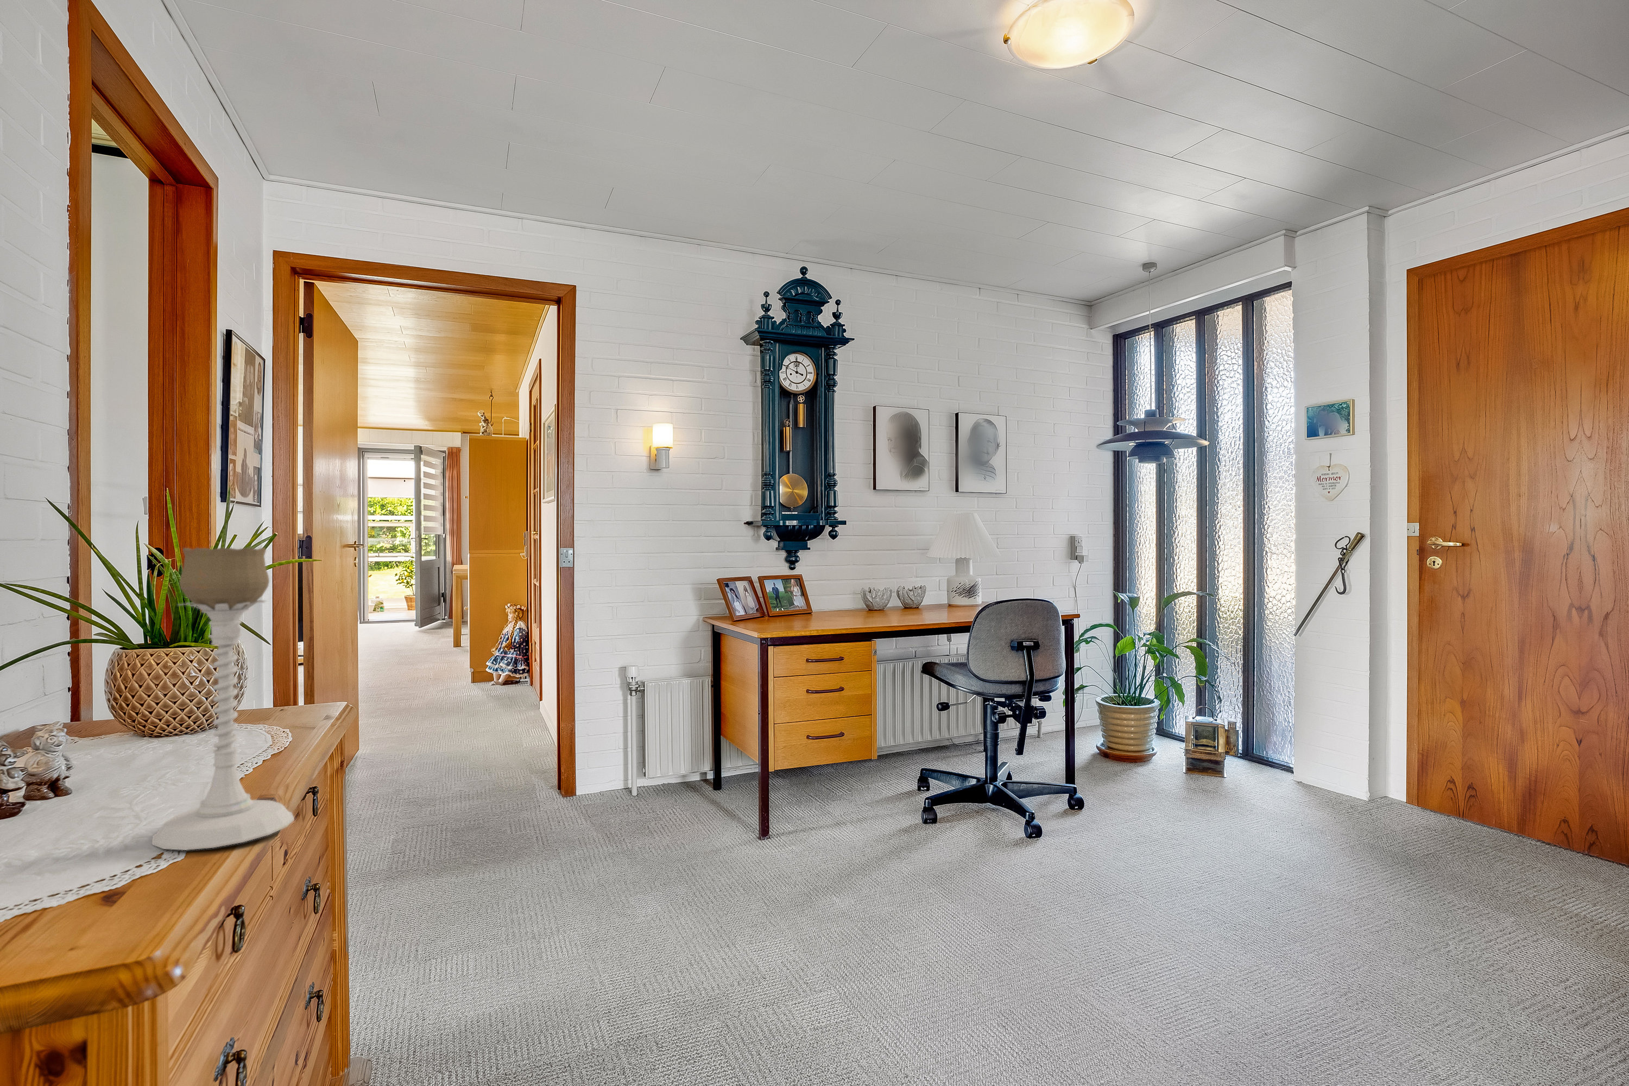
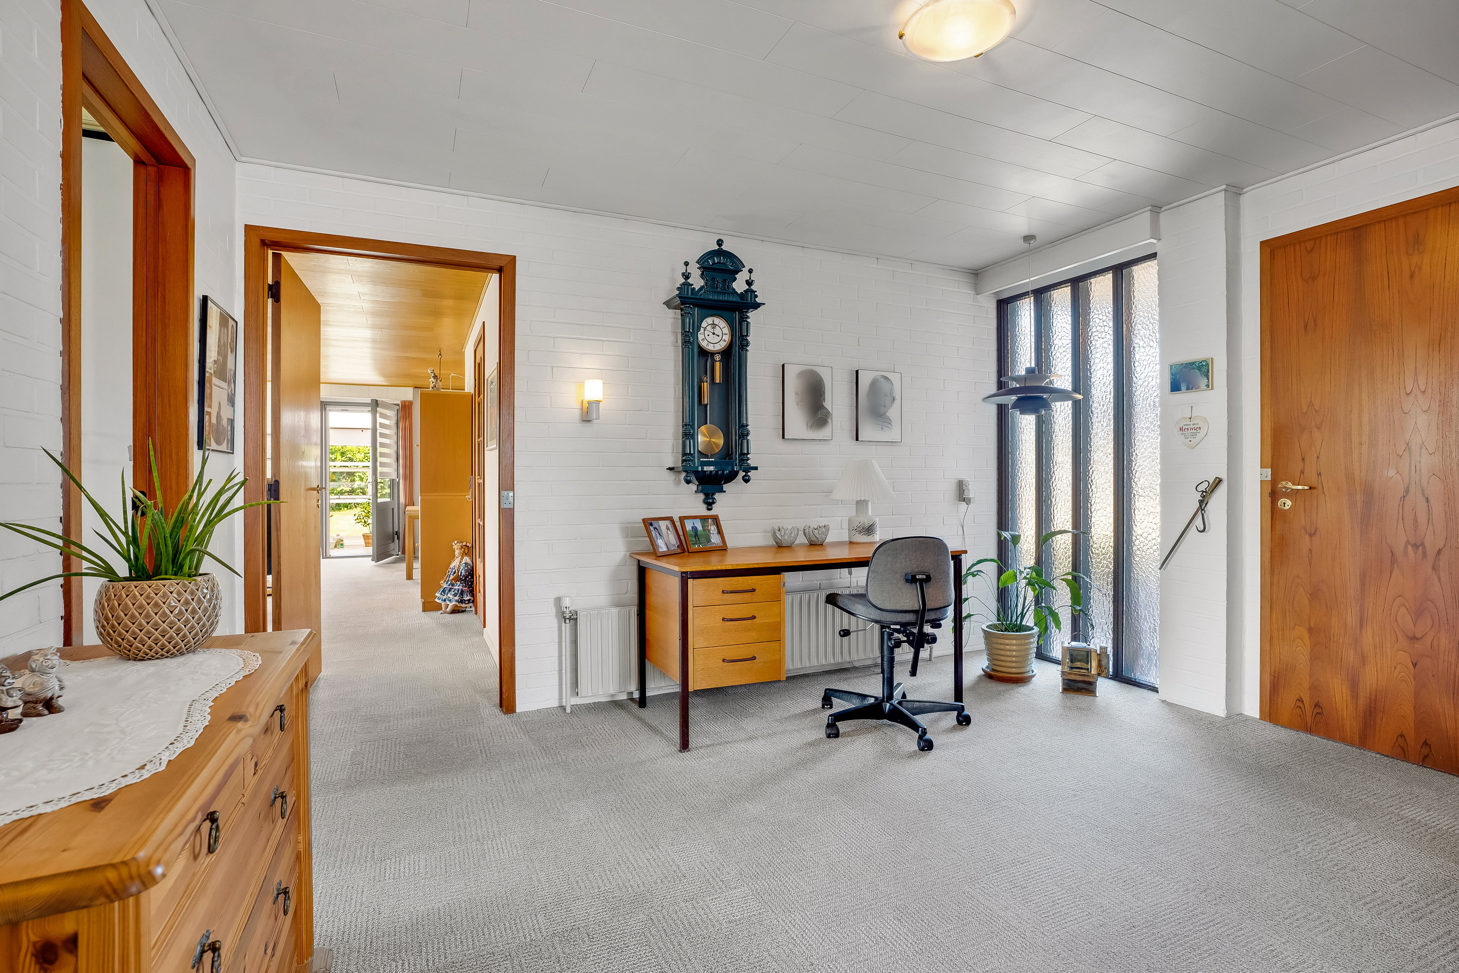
- candle holder (225, 688)
